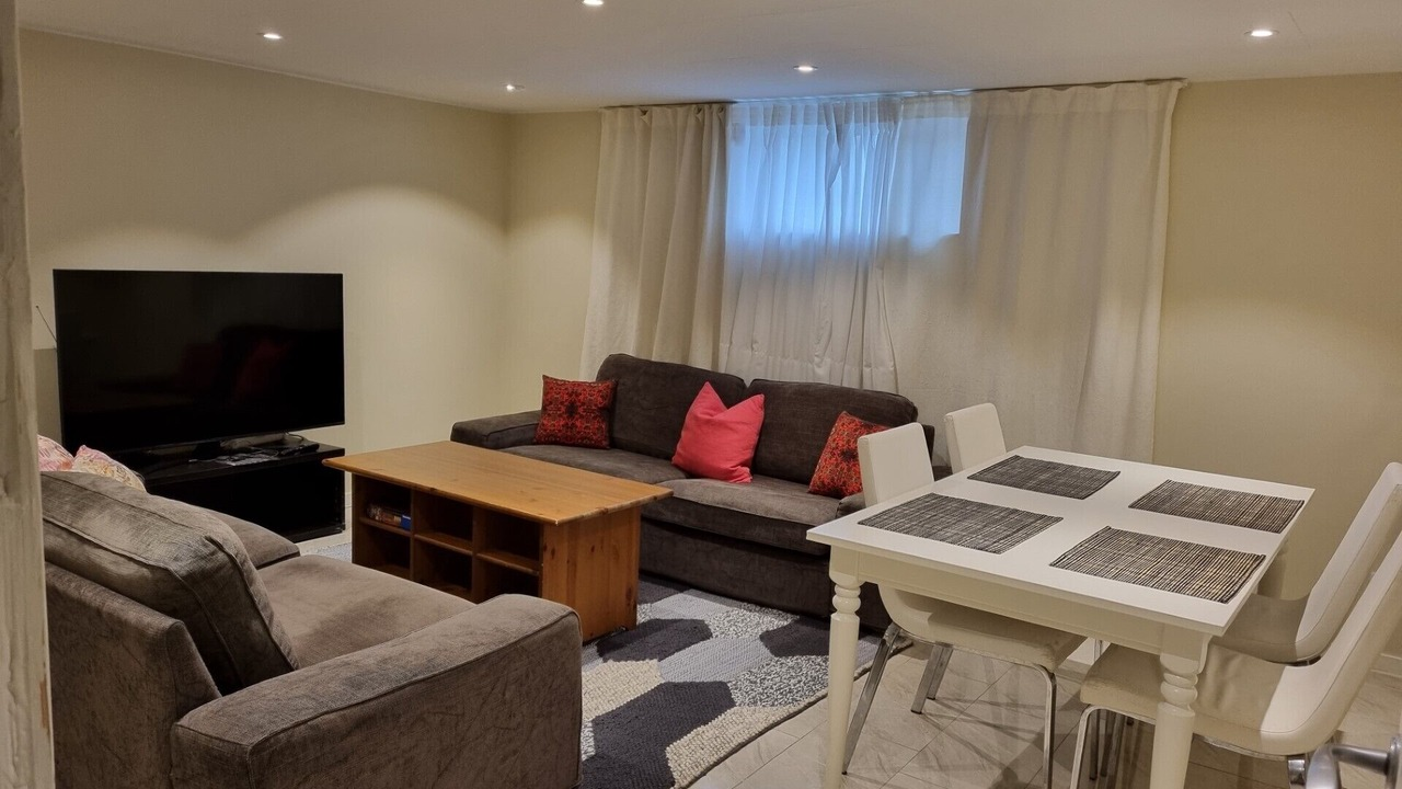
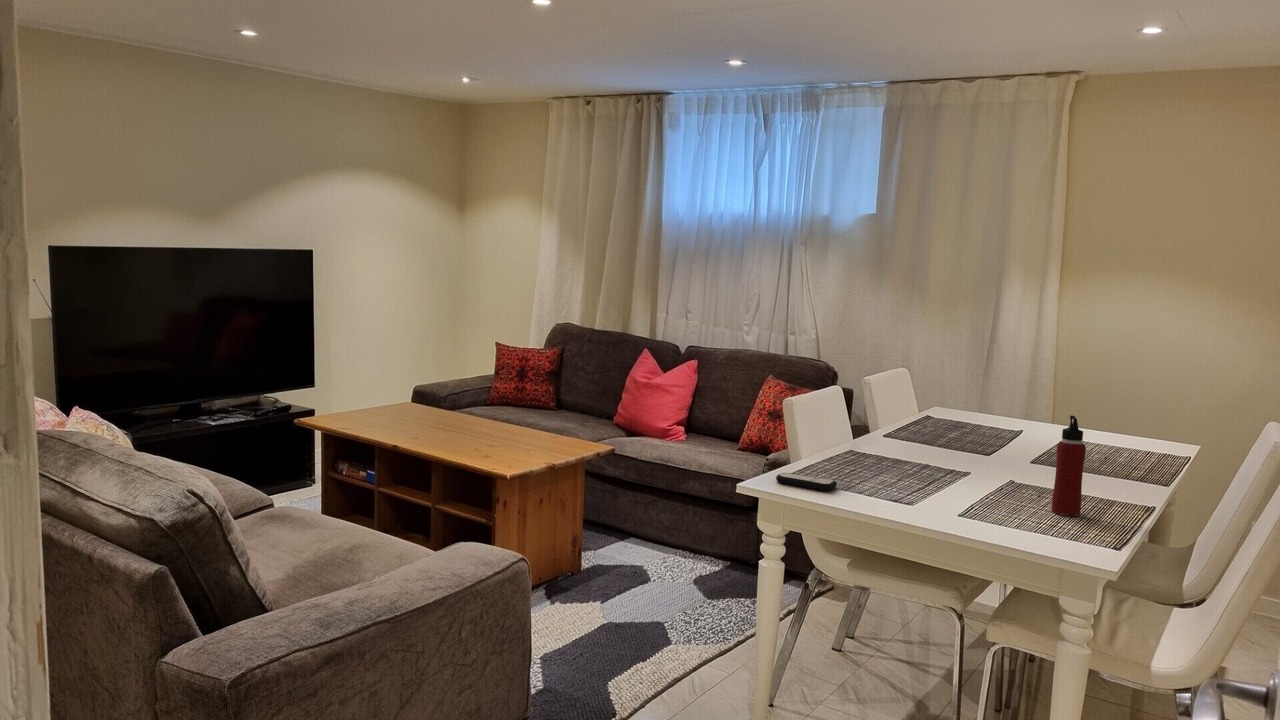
+ water bottle (1069, 465)
+ remote control (805, 481)
